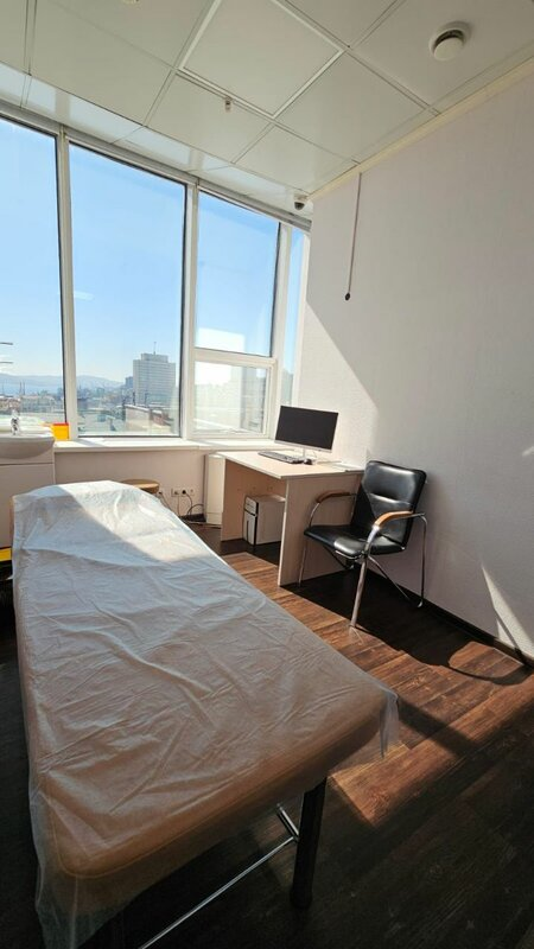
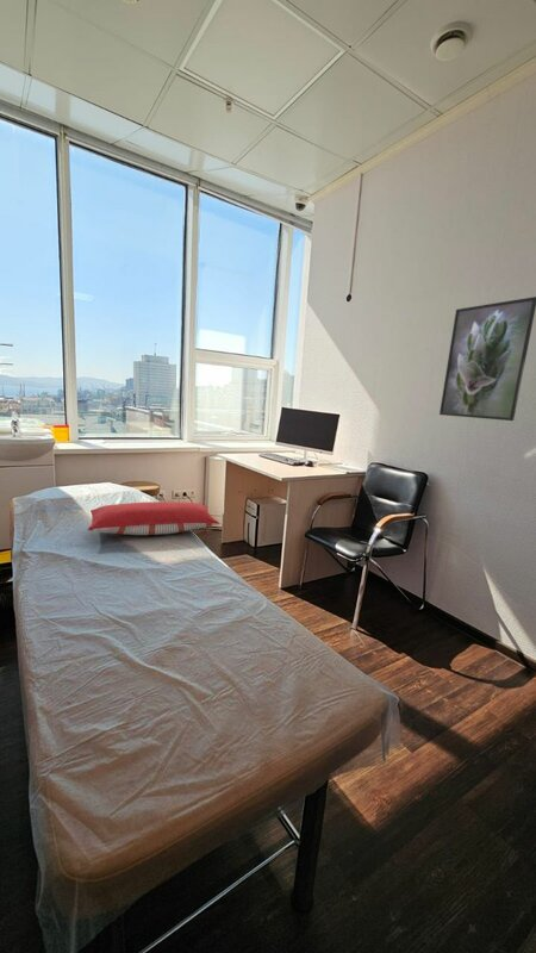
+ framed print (482, 362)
+ pillow (154, 517)
